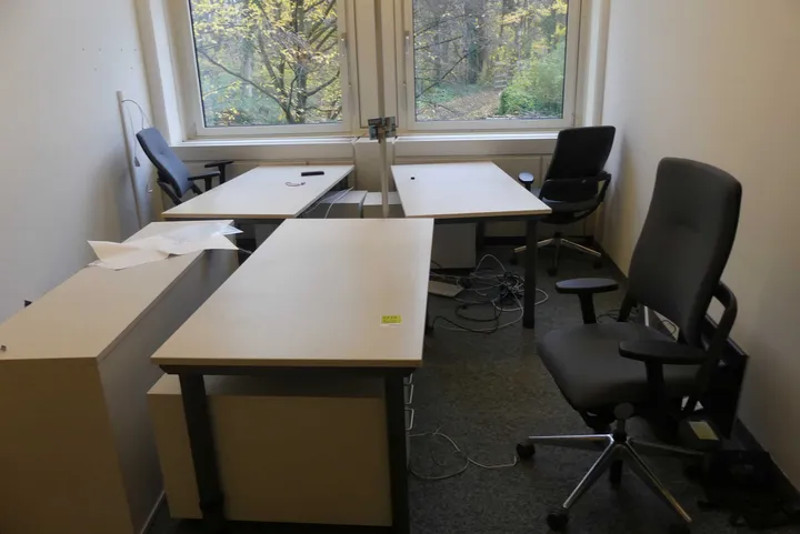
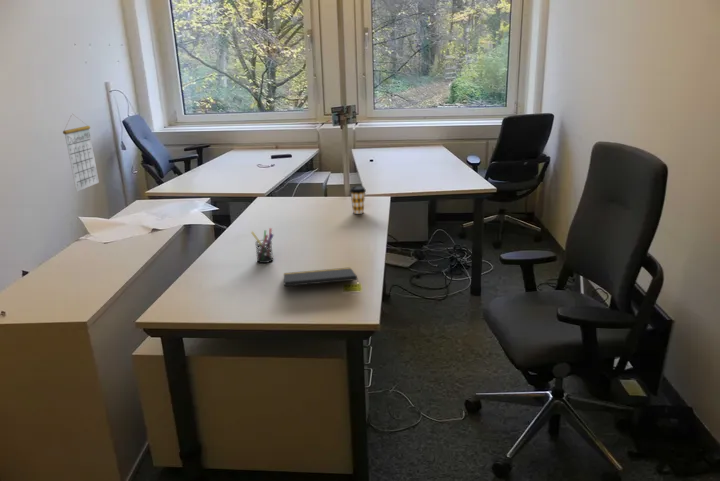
+ pen holder (264, 243)
+ coffee cup (358, 200)
+ calendar (81, 151)
+ notepad (319, 276)
